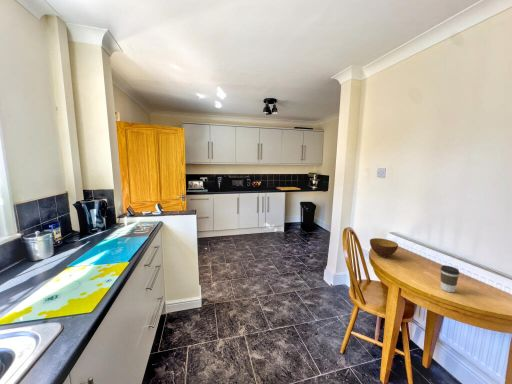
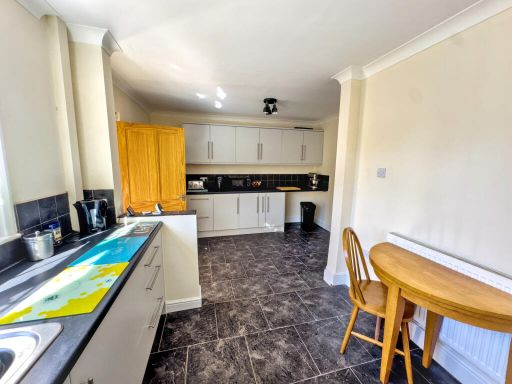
- bowl (383, 248)
- coffee cup (448, 278)
